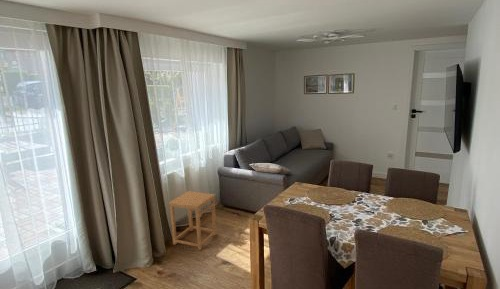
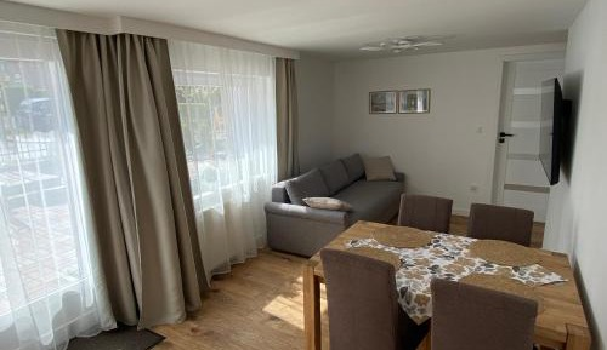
- side table (192, 220)
